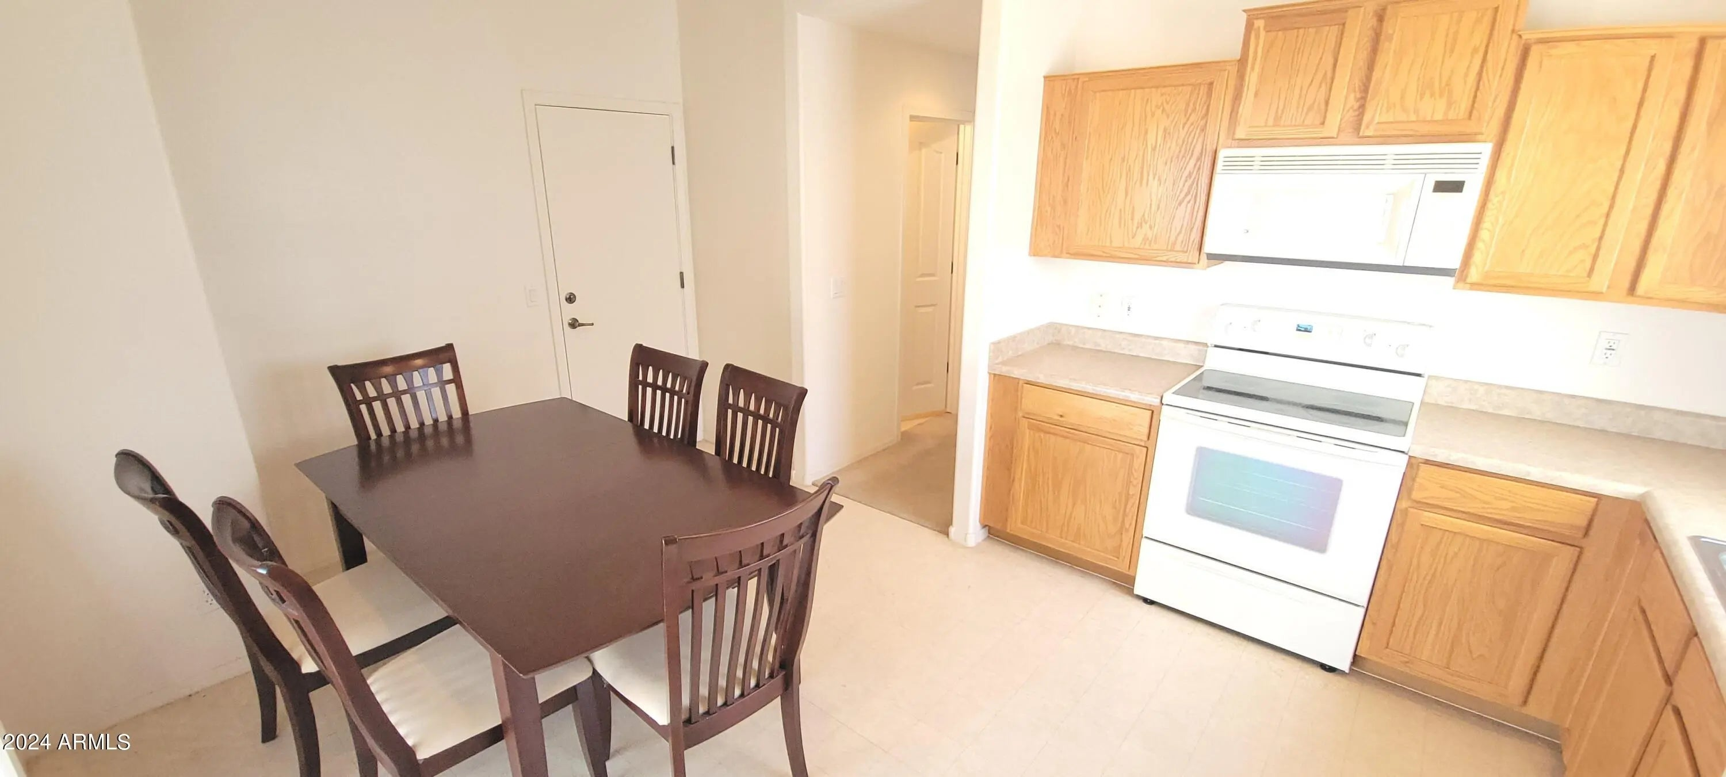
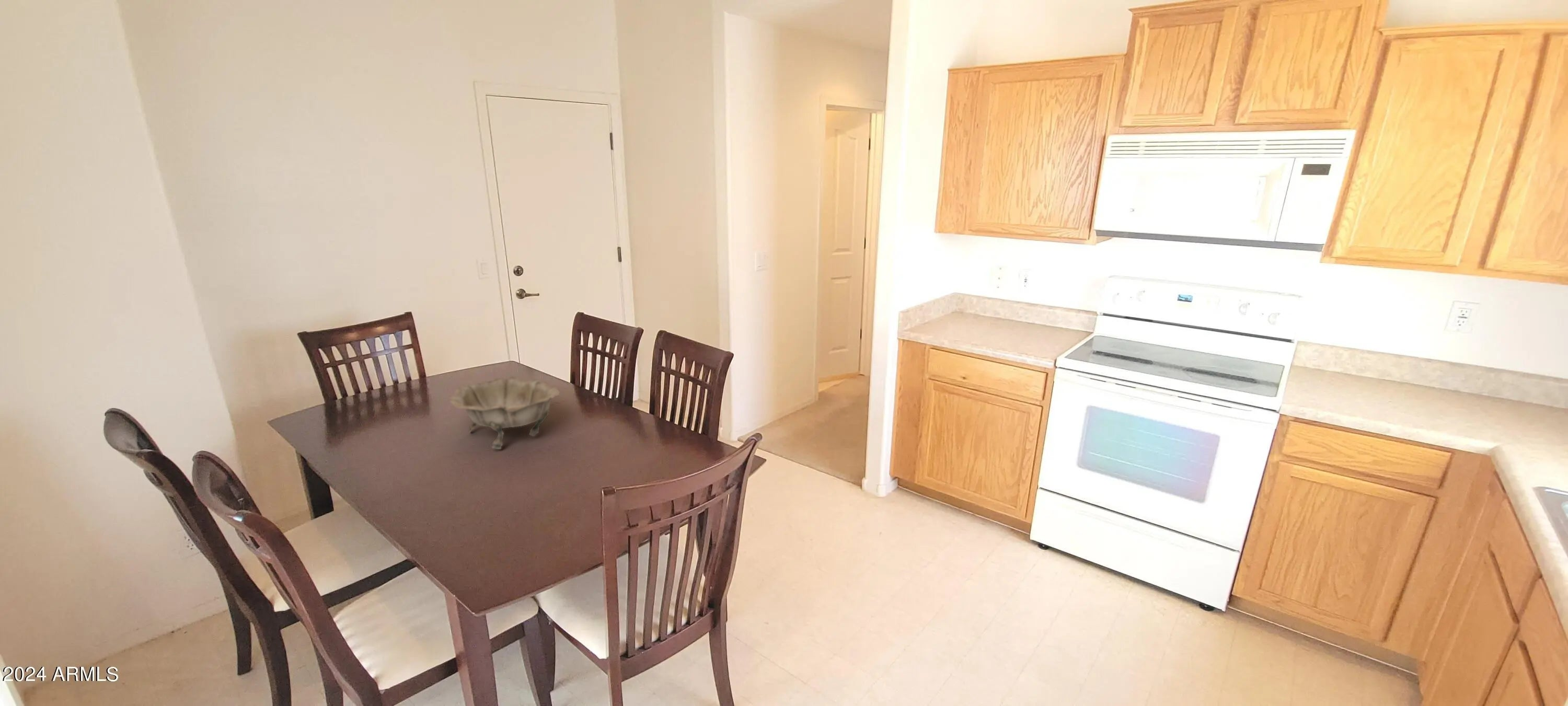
+ decorative bowl (507, 411)
